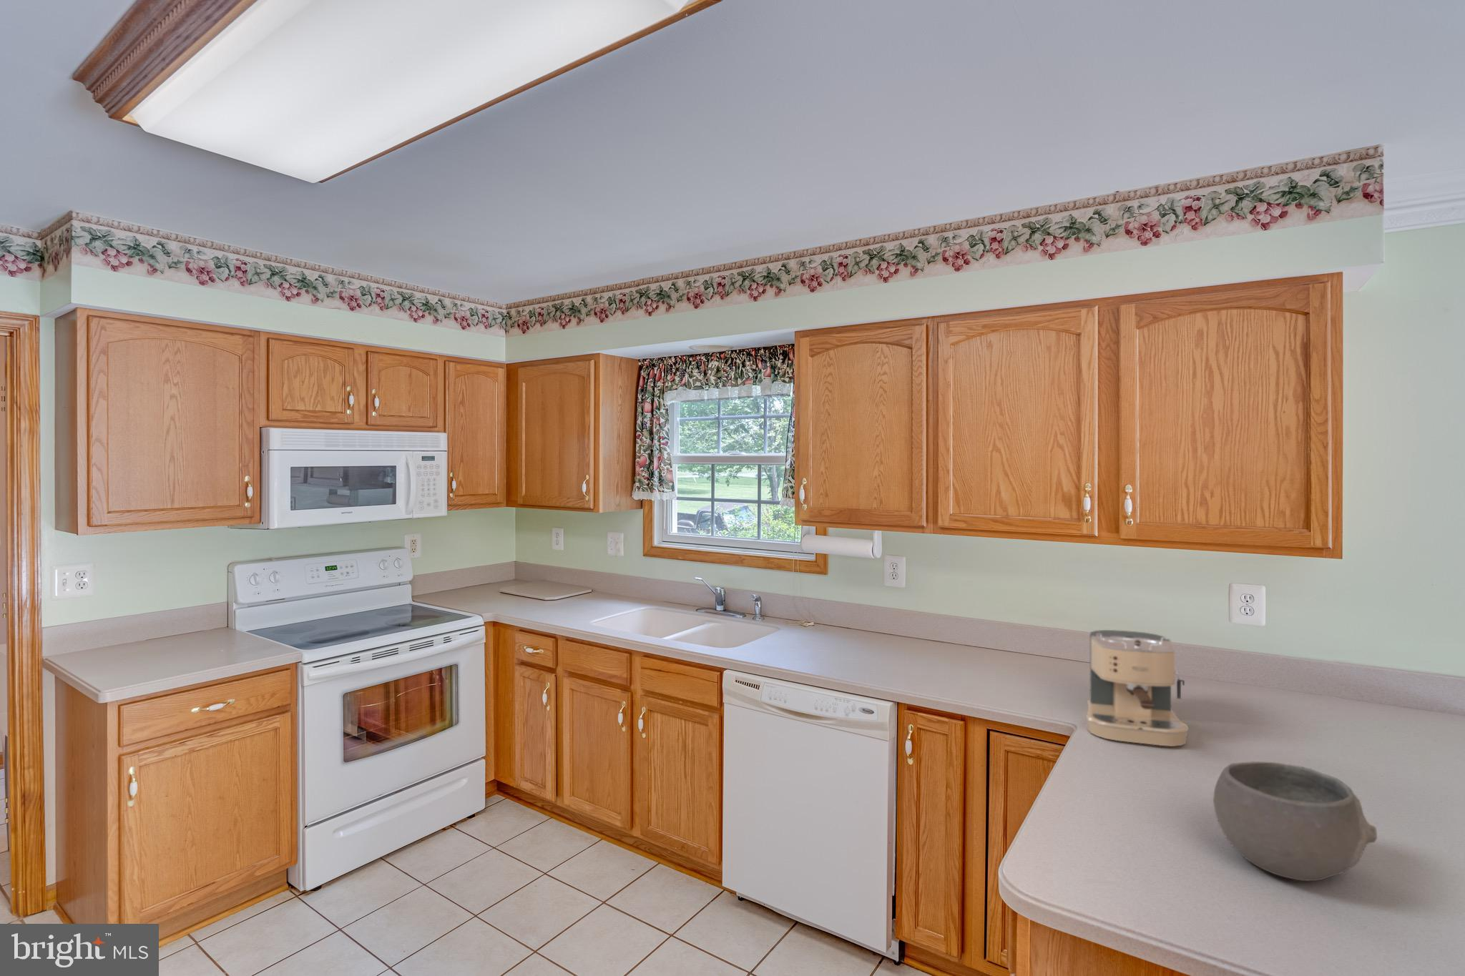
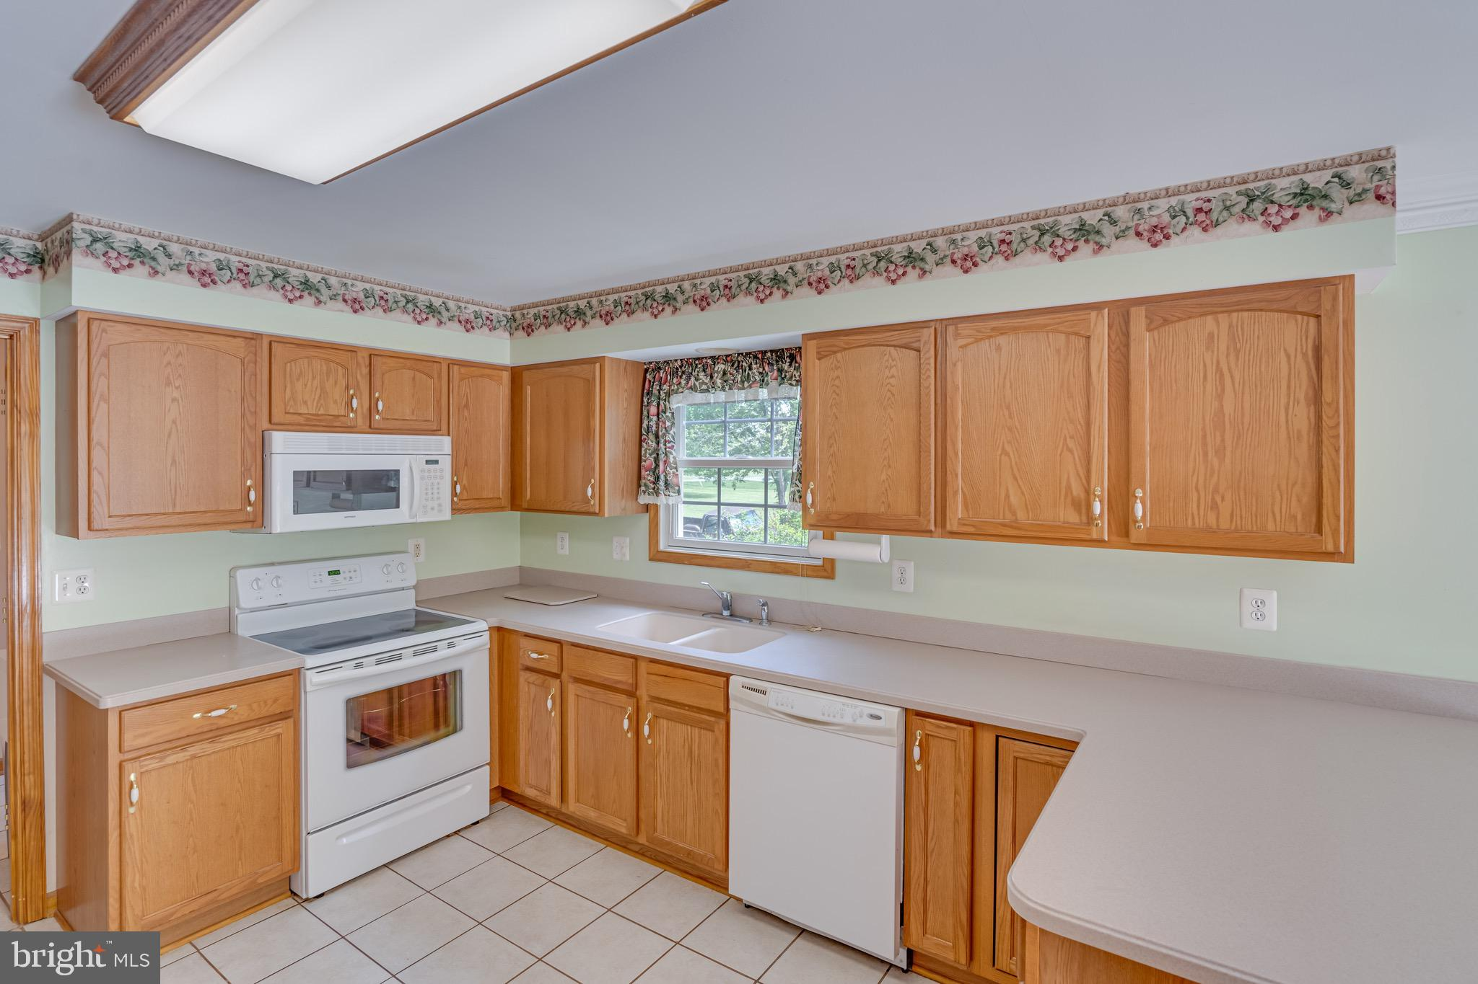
- coffee maker (1134, 684)
- bowl (1289, 821)
